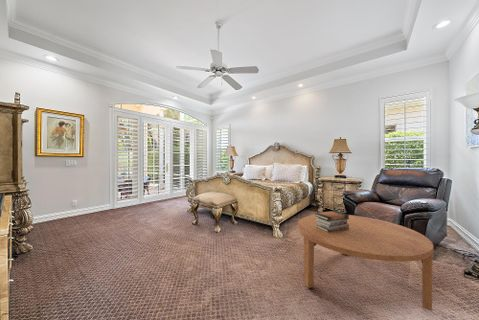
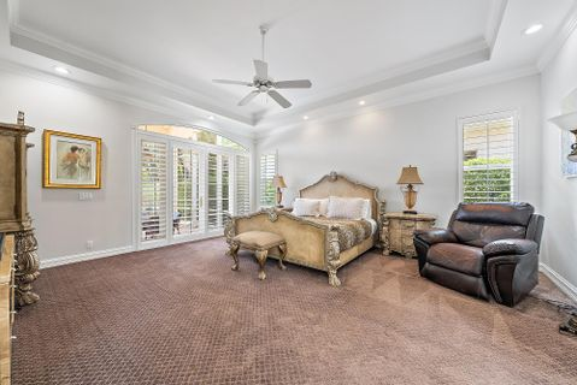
- book stack (331, 221)
- coffee table (355, 253)
